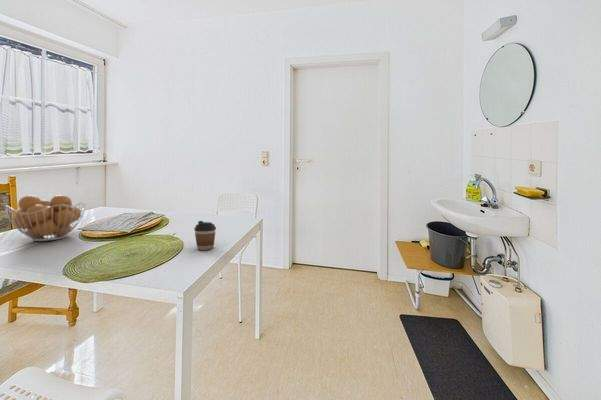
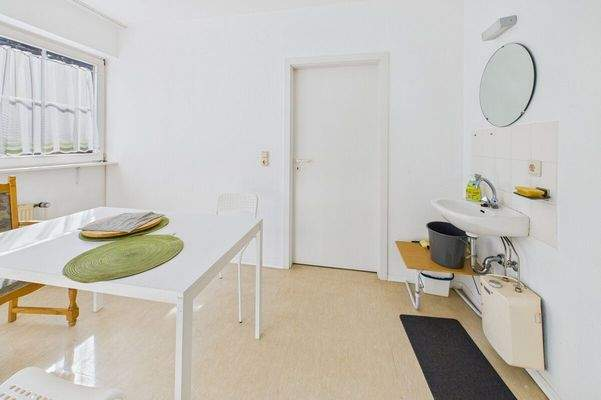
- fruit basket (48, 216)
- coffee cup (205, 234)
